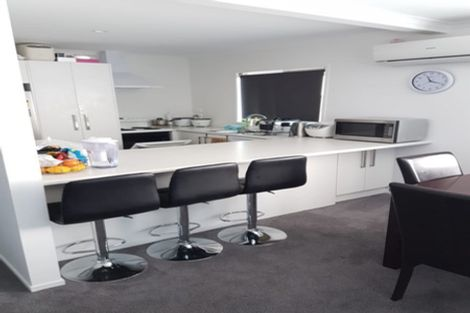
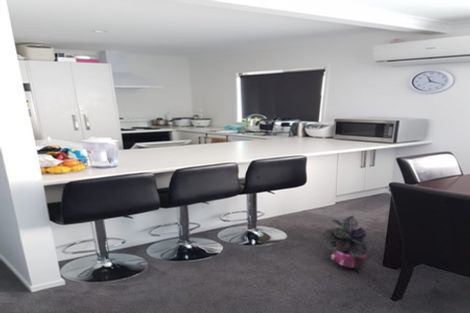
+ potted plant (348, 242)
